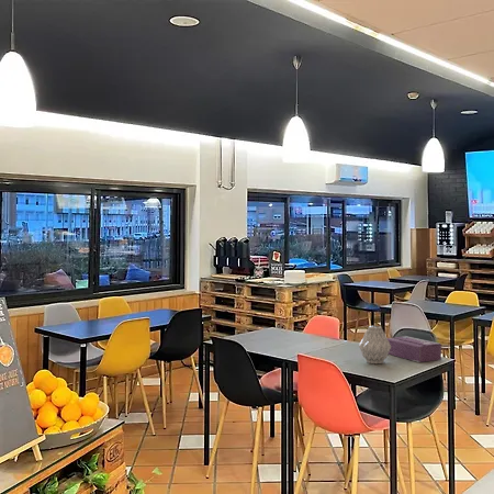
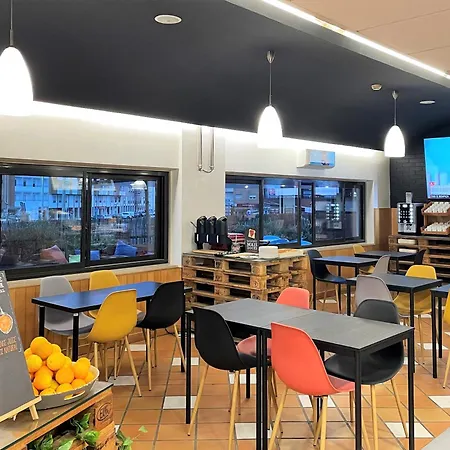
- tissue box (412, 348)
- vase (374, 344)
